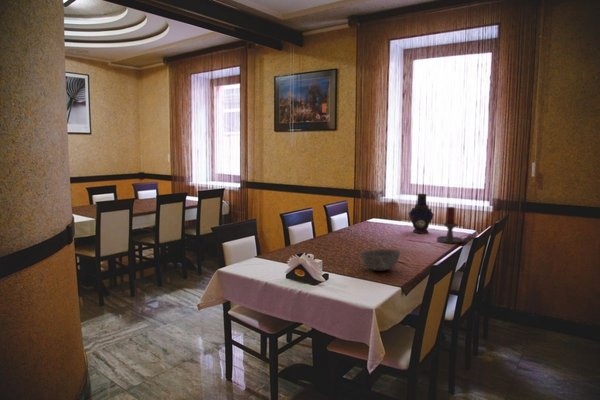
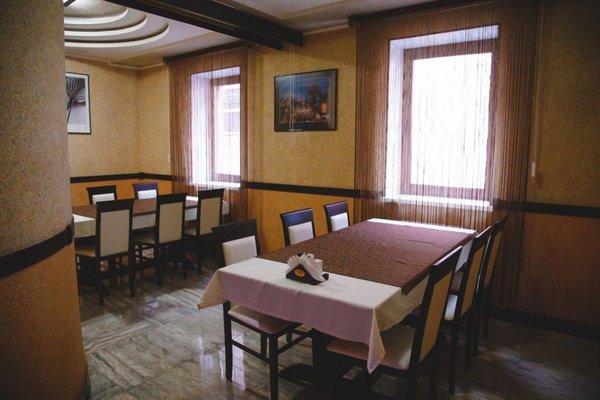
- vase (421, 213)
- bowl (379, 260)
- candle holder (454, 224)
